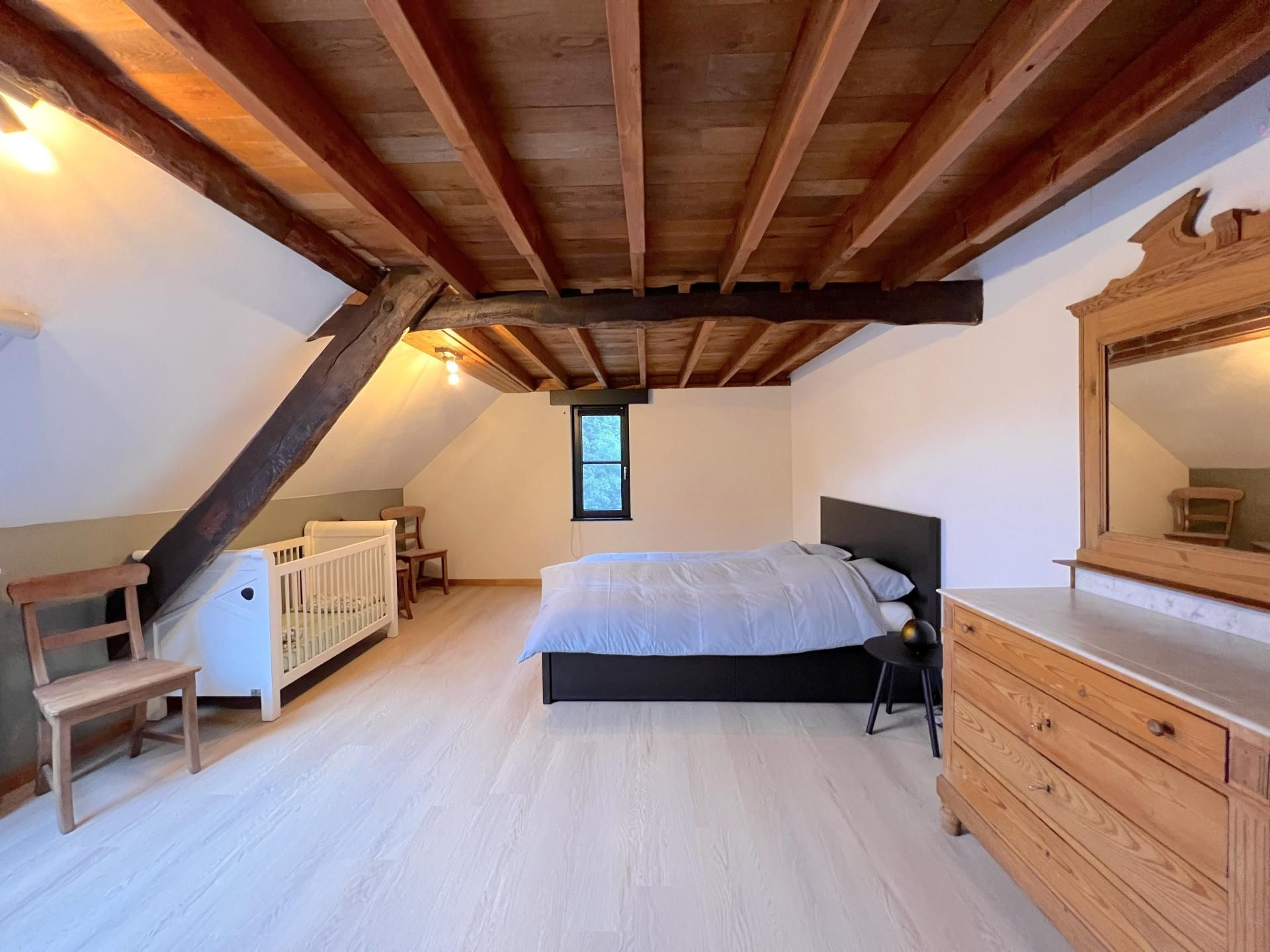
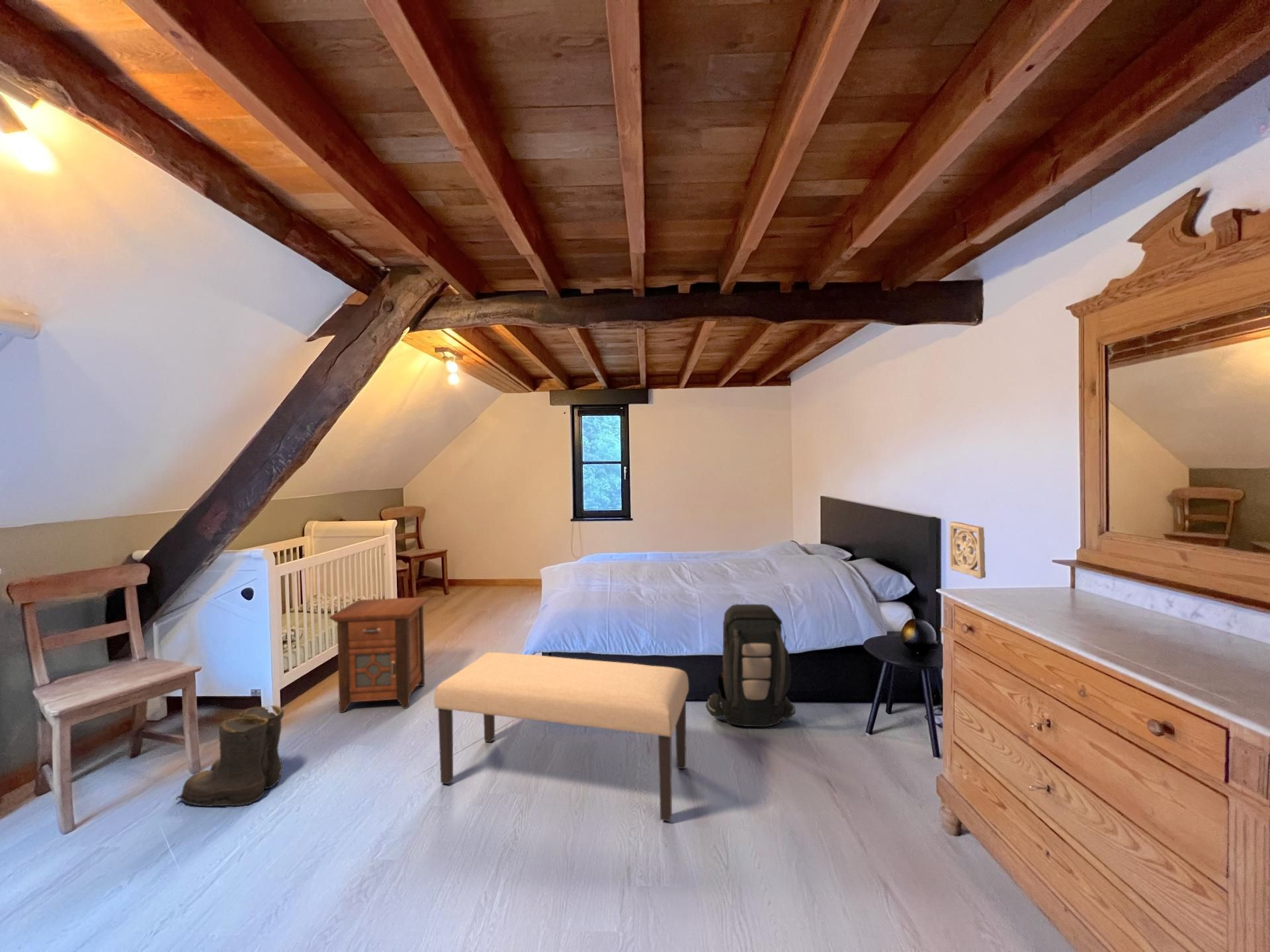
+ backpack (753, 667)
+ boots (235, 751)
+ nightstand (383, 652)
+ wall ornament (966, 549)
+ bench (566, 723)
